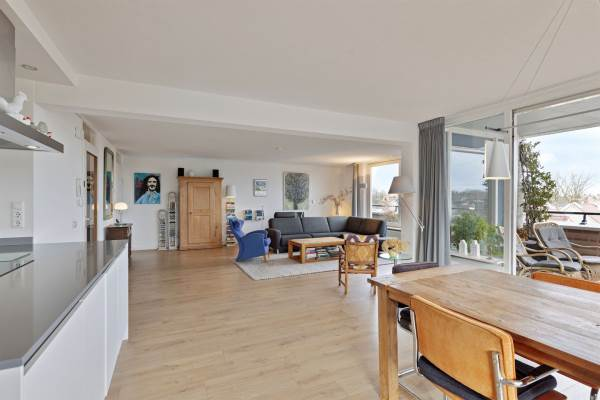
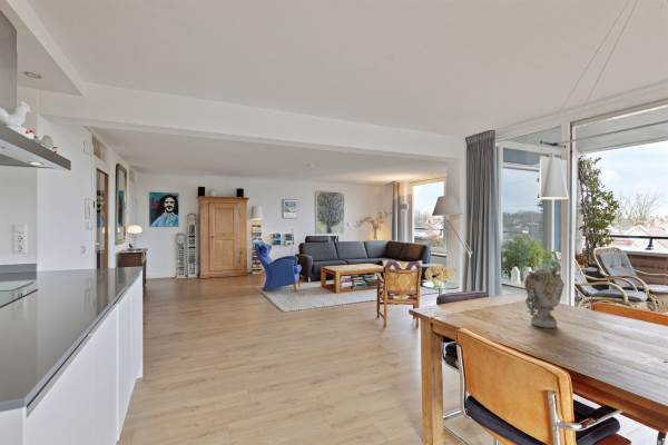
+ vase (543, 296)
